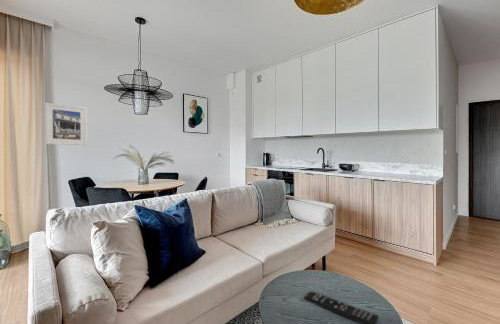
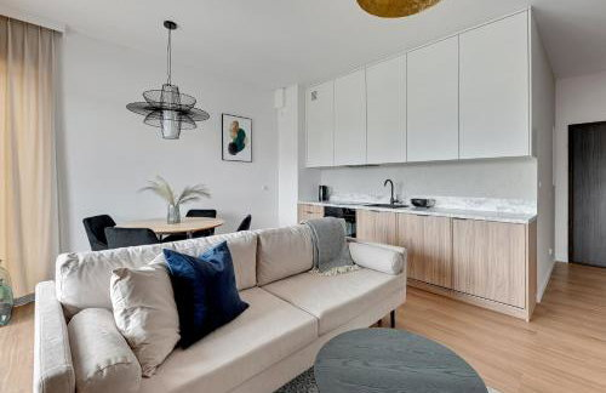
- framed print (66, 125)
- remote control (338, 306)
